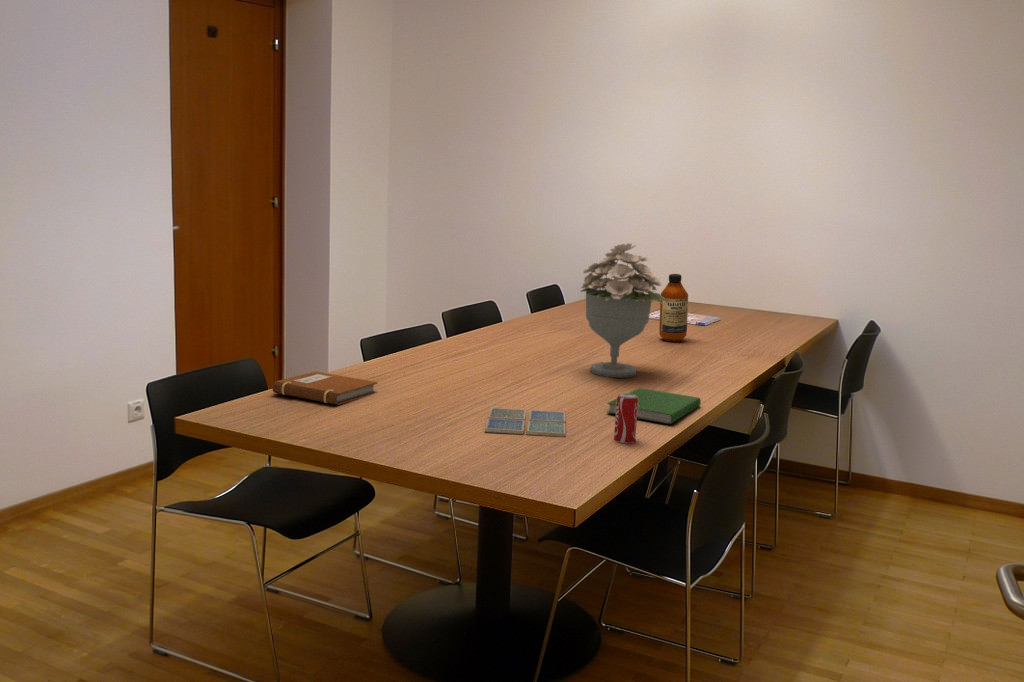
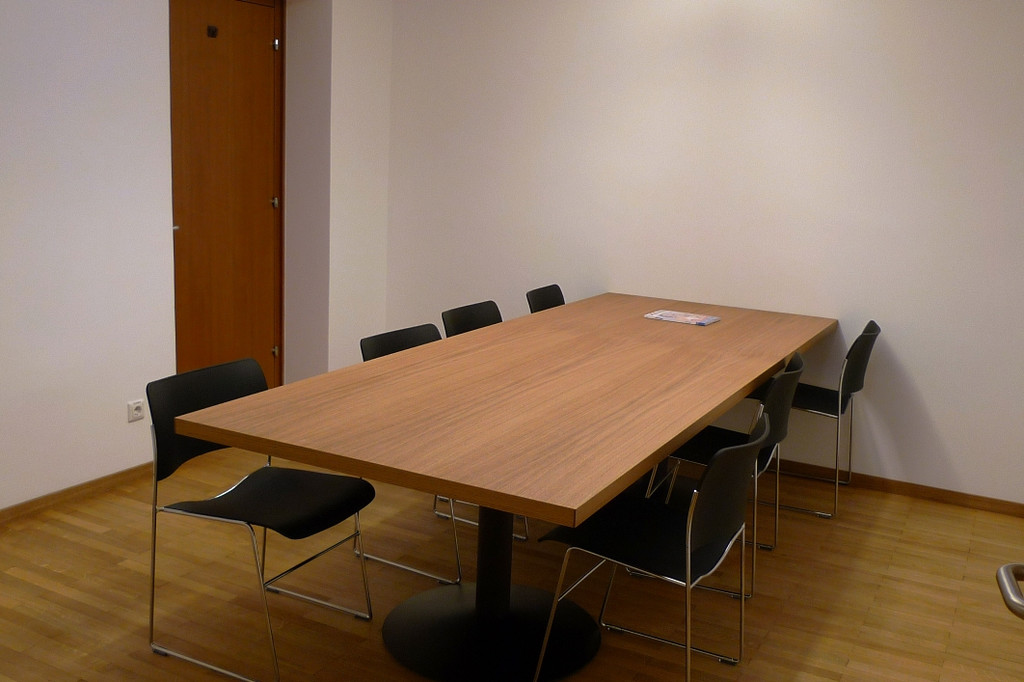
- beverage can (626, 418)
- notebook (323, 387)
- bouquet (621, 308)
- drink coaster (528, 421)
- hardcover book (654, 405)
- bottle (674, 307)
